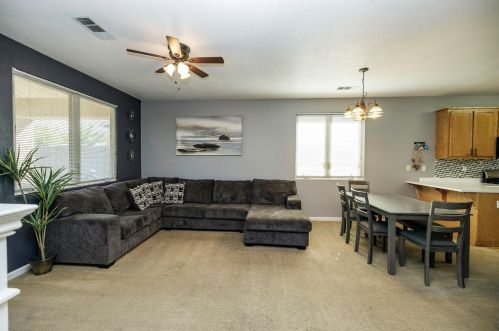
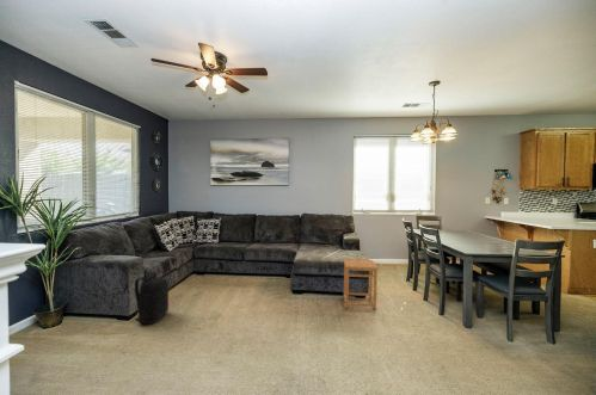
+ side table (358, 276)
+ backpack (149, 296)
